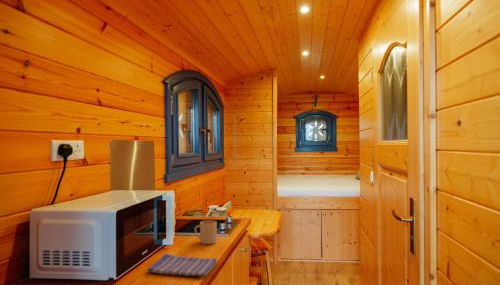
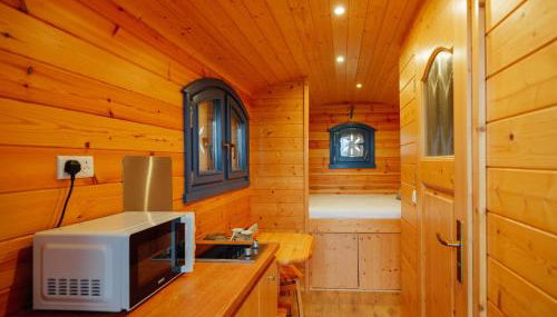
- dish towel (183, 264)
- mug (205, 232)
